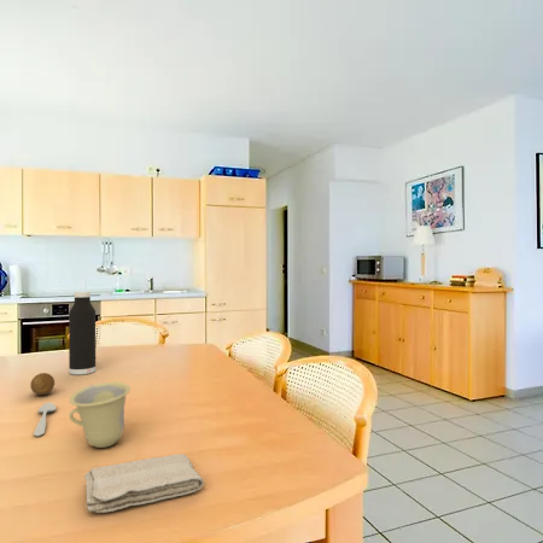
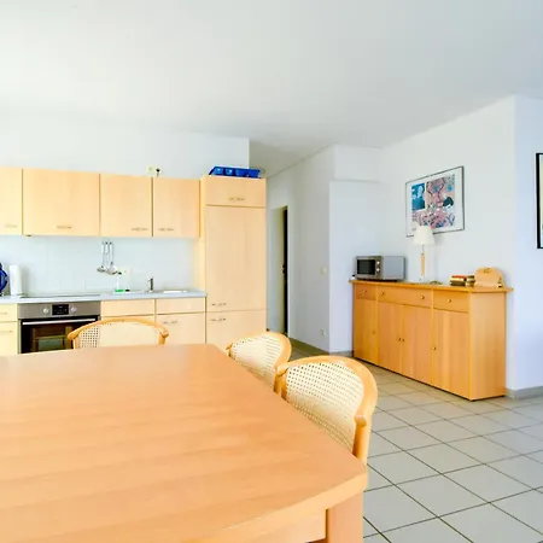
- fruit (42, 384)
- water bottle (82, 332)
- spoon (43, 418)
- washcloth (142, 478)
- cup (100, 416)
